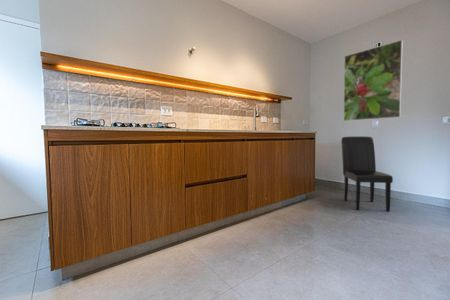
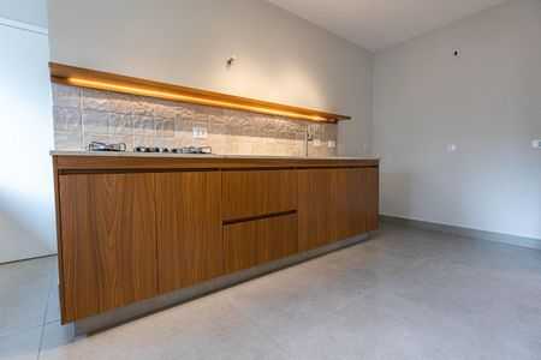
- chair (364, 170)
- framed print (370, 84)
